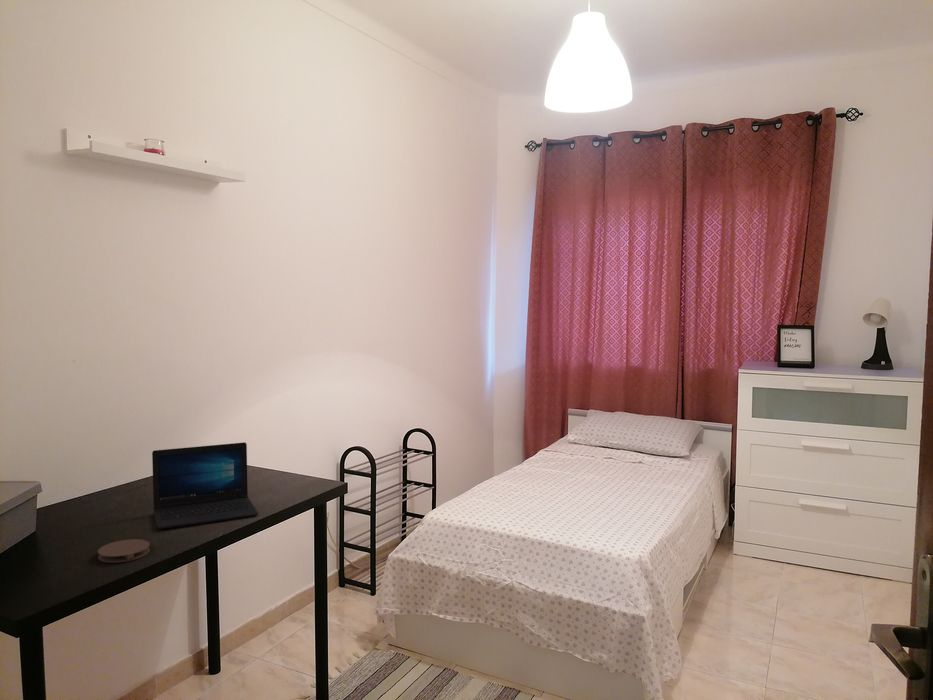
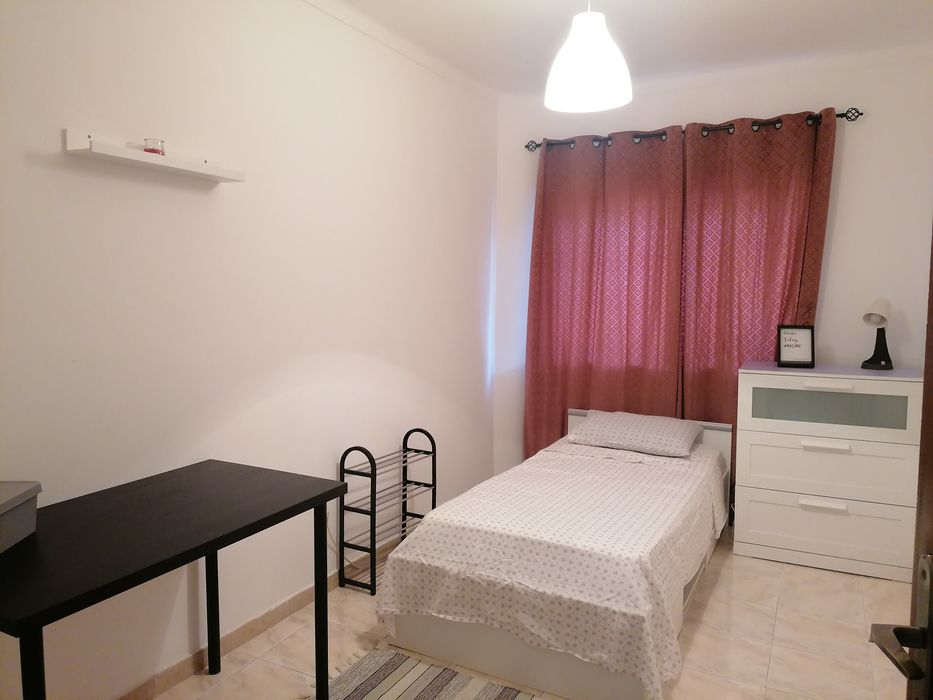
- coaster (124, 550)
- laptop (204, 483)
